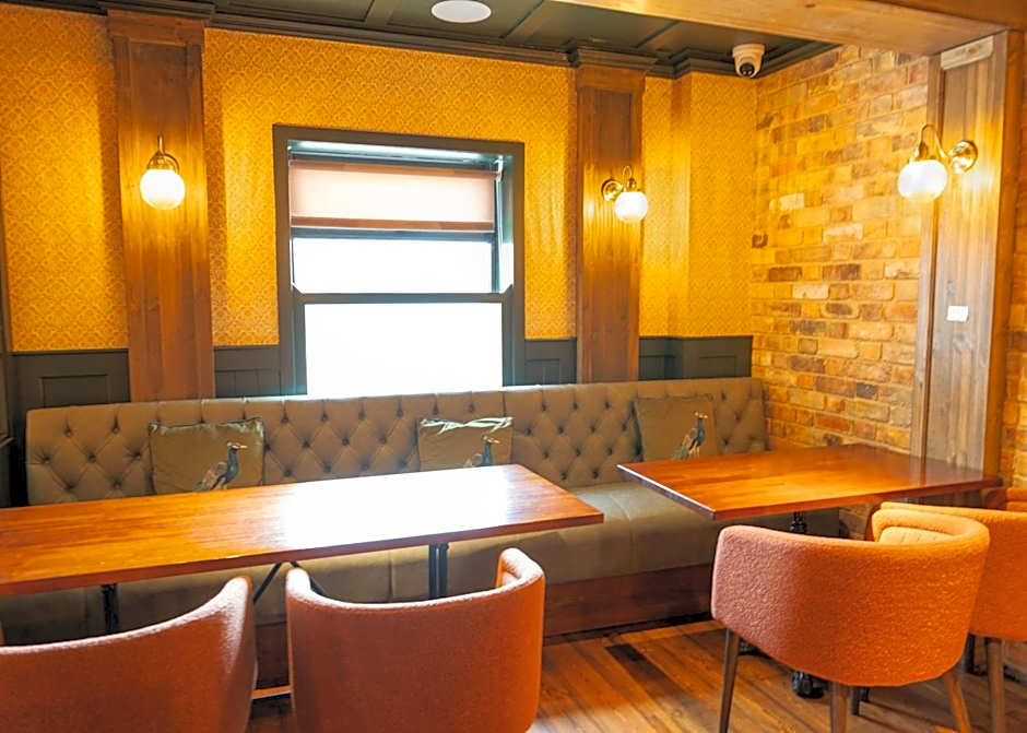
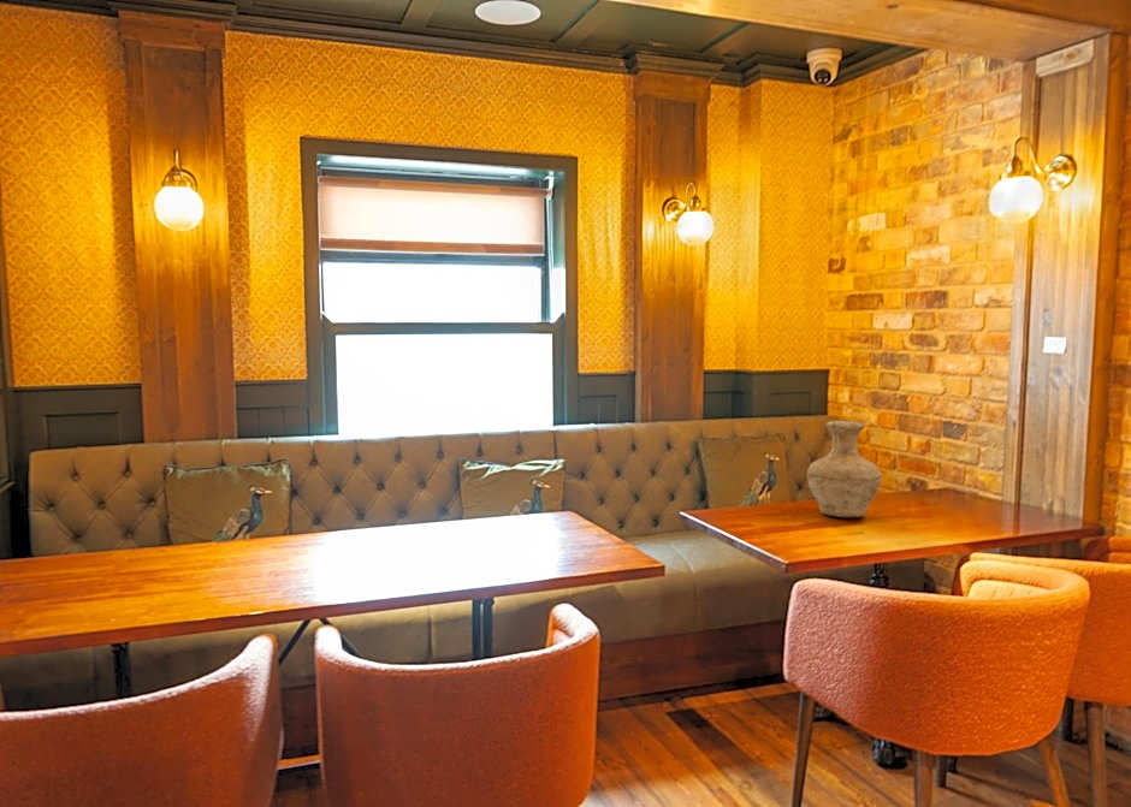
+ vase (843, 468)
